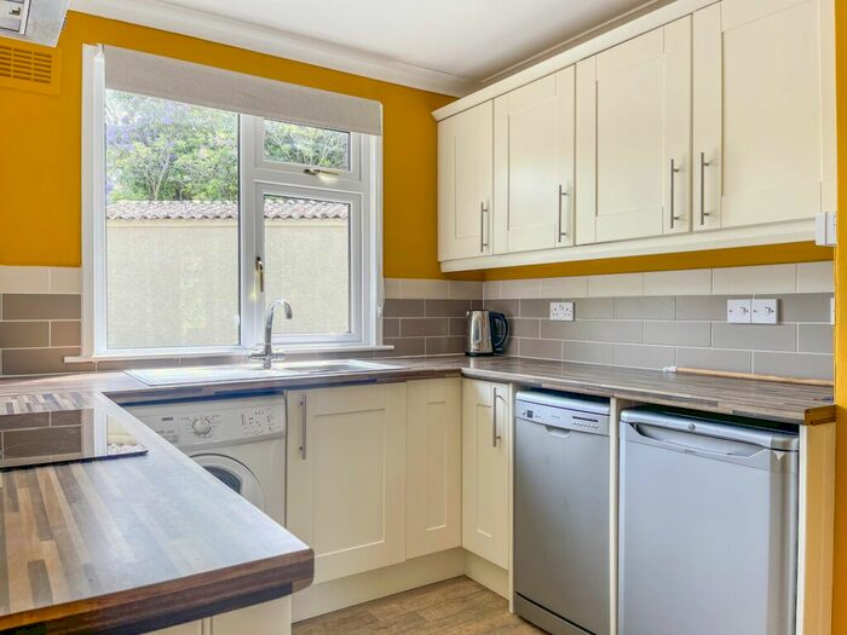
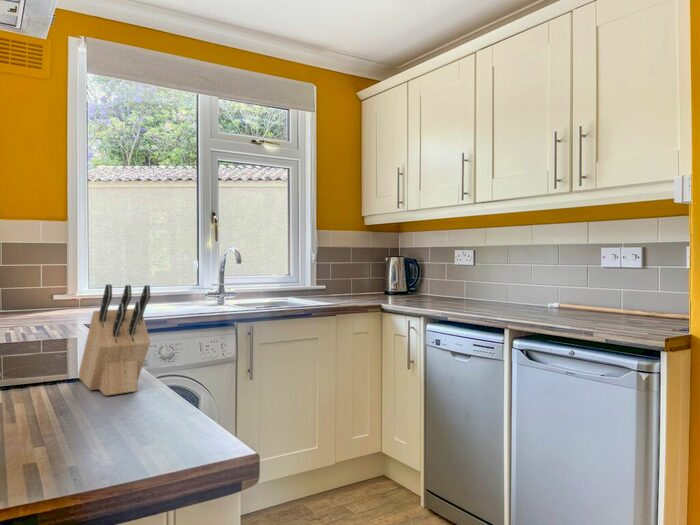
+ knife block (114, 334)
